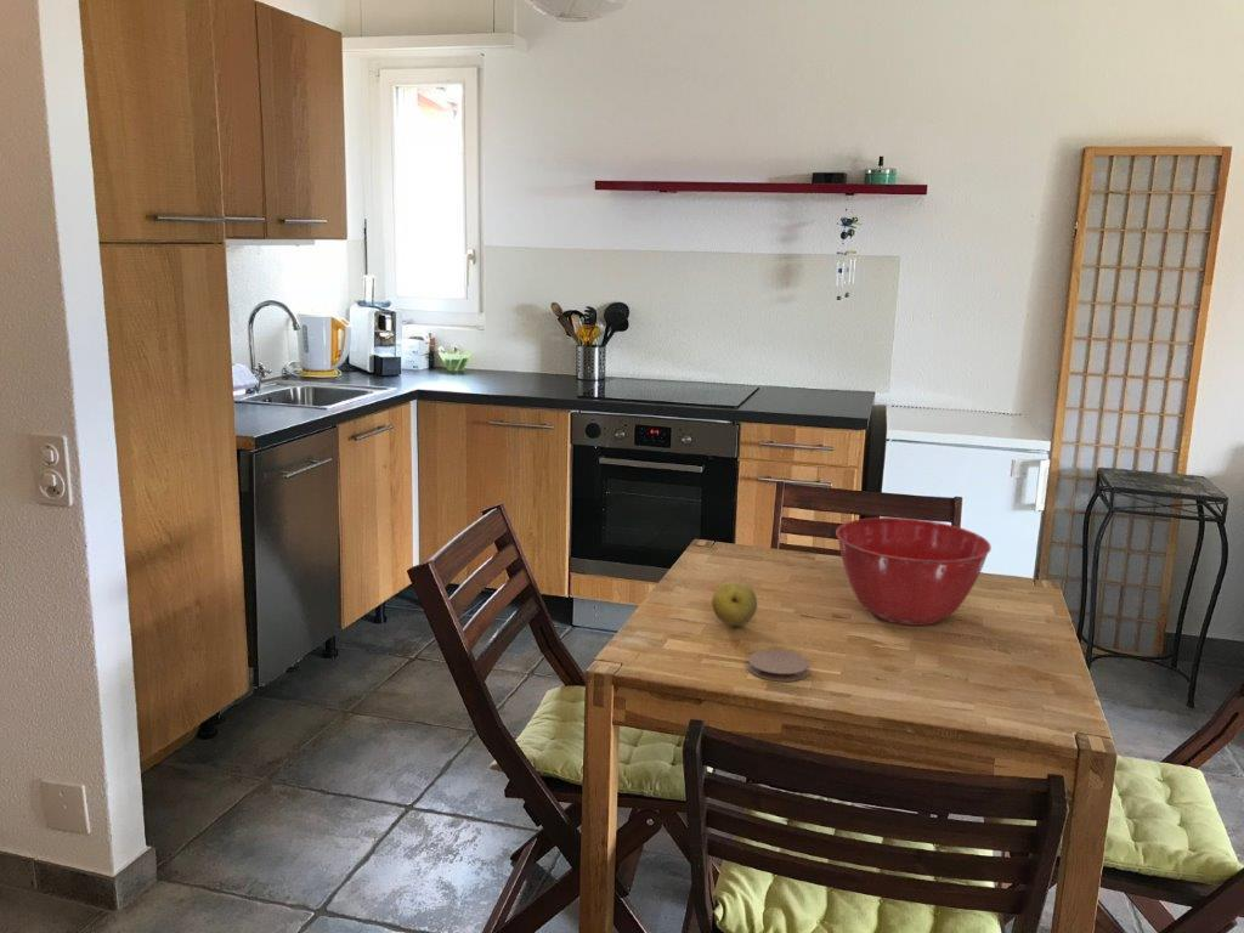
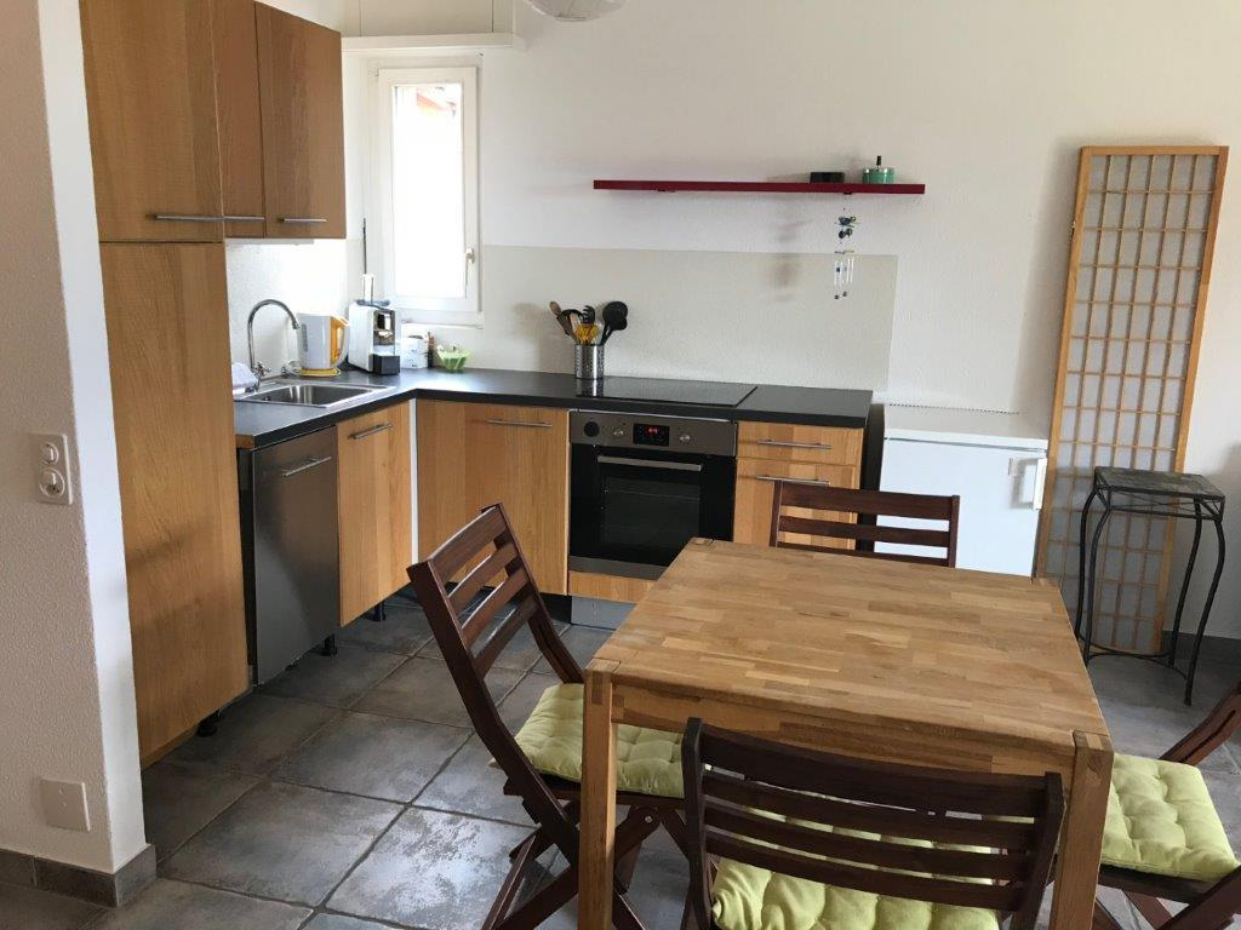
- mixing bowl (909, 575)
- coaster (778, 665)
- fruit (734, 604)
